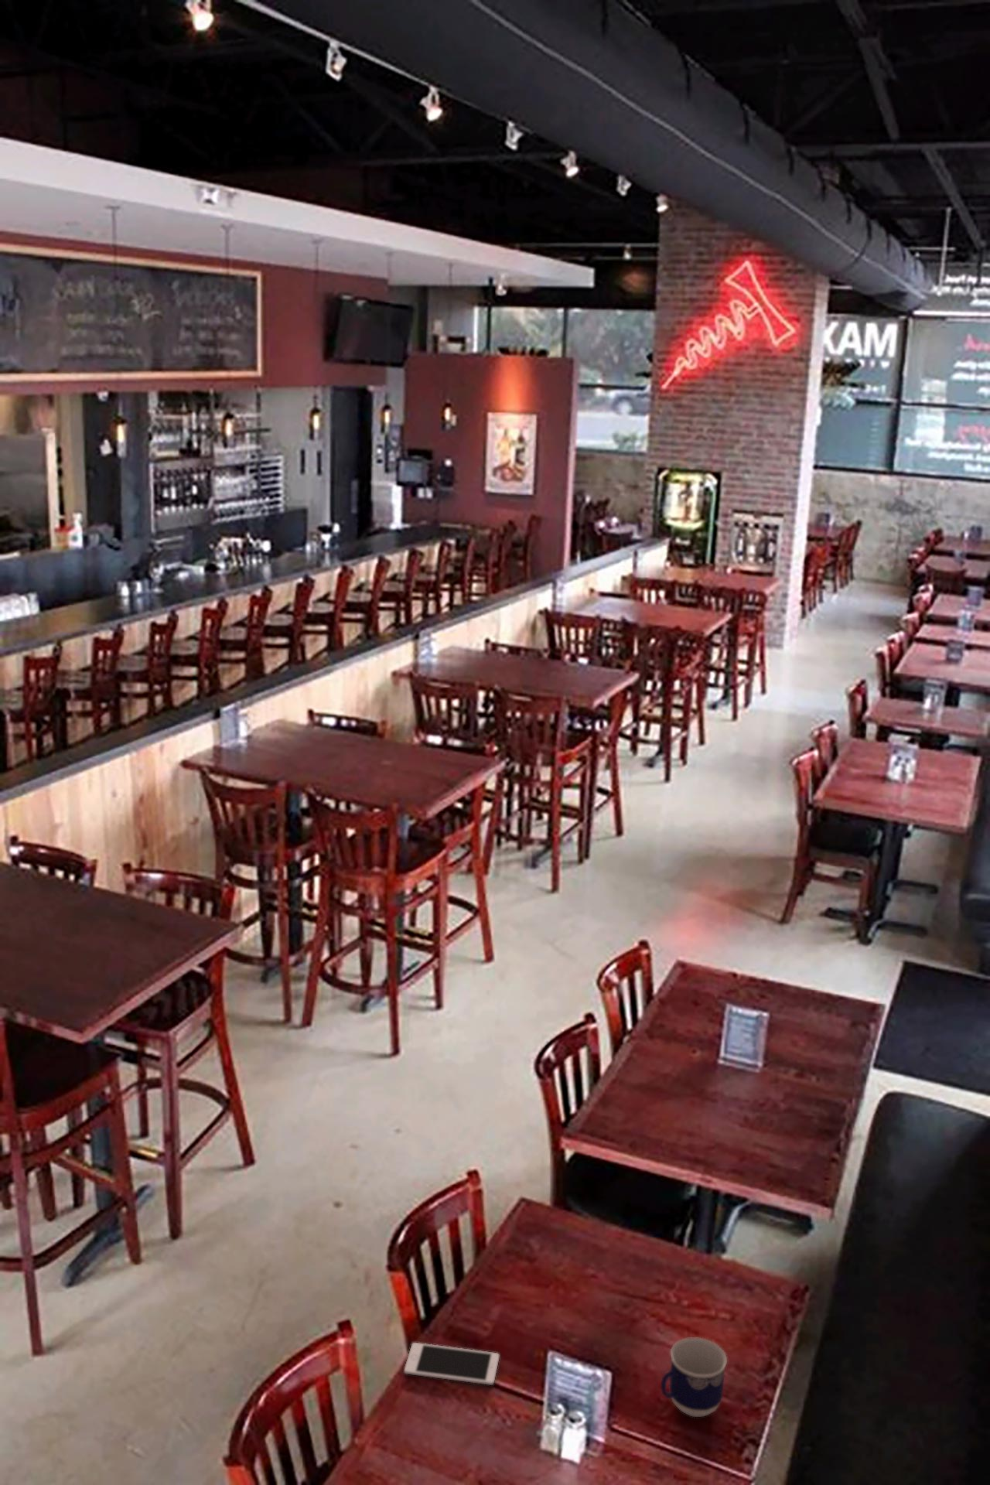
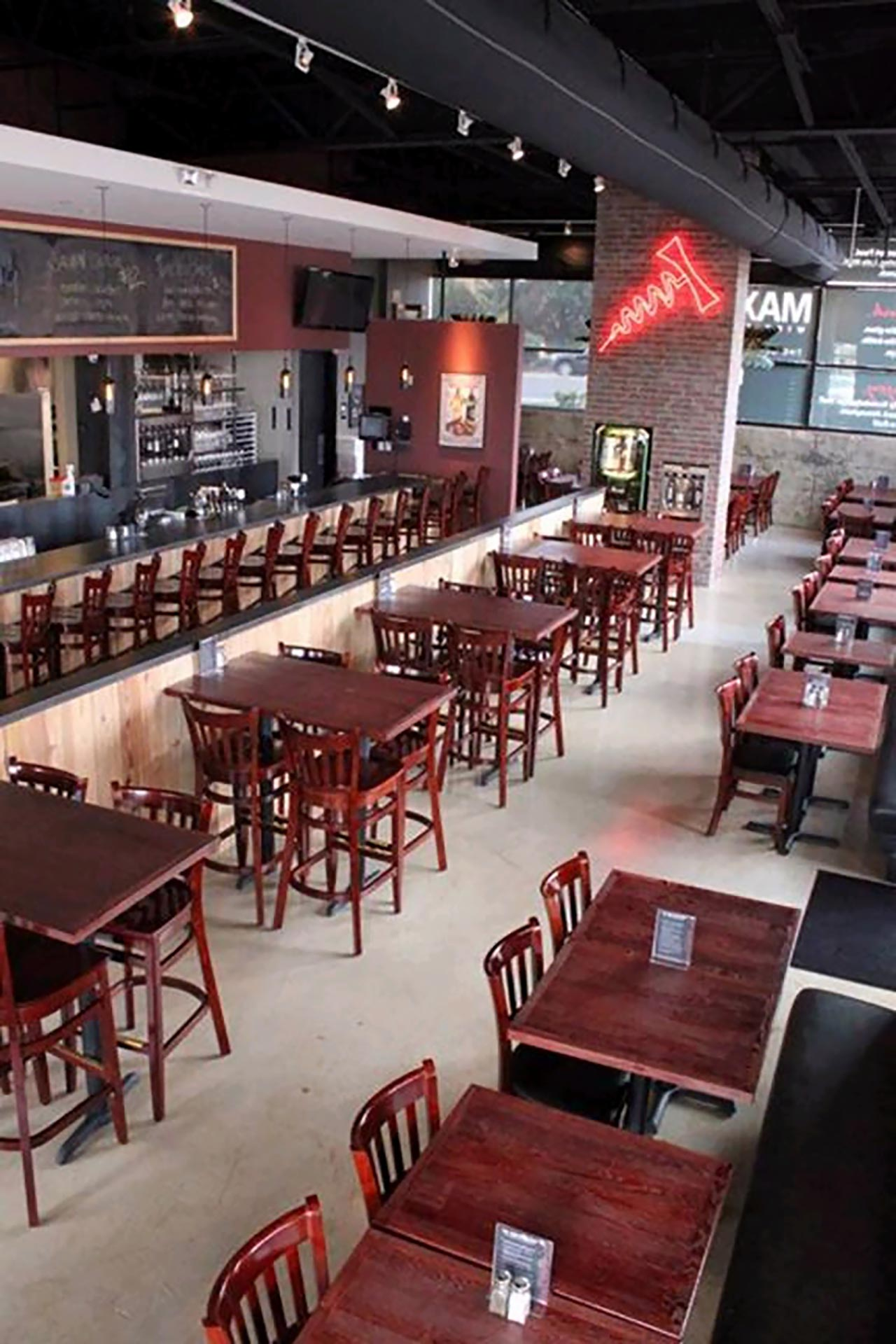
- cup (689, 1383)
- cell phone (452, 1363)
